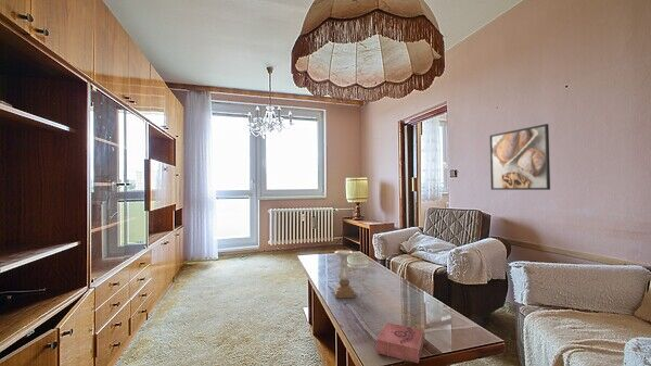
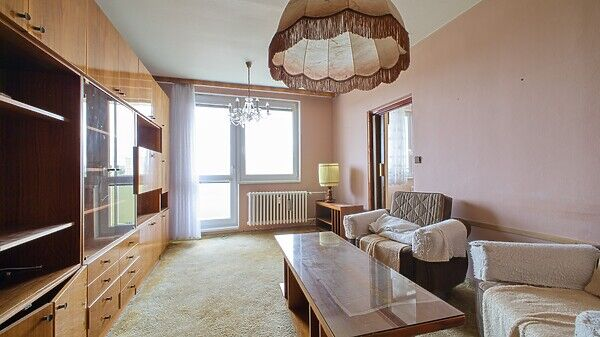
- candle holder (344, 273)
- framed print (516, 160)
- book (400, 341)
